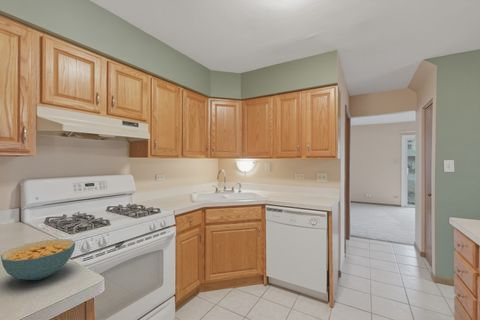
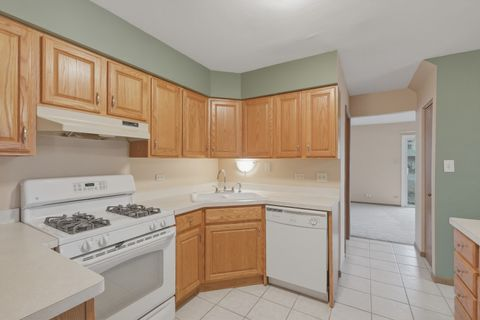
- cereal bowl (40, 262)
